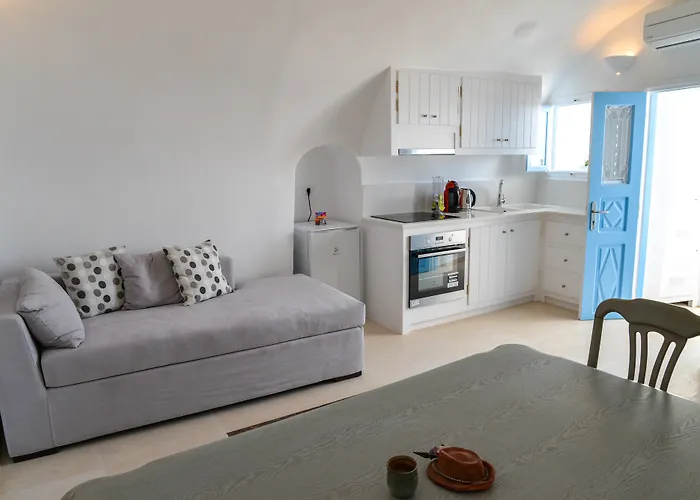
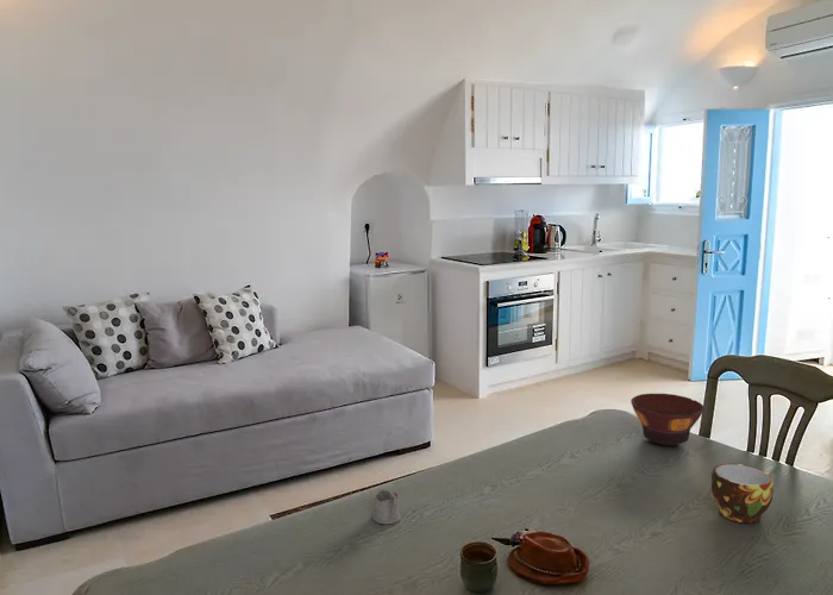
+ cup (737, 493)
+ tea glass holder (387, 500)
+ bowl (665, 422)
